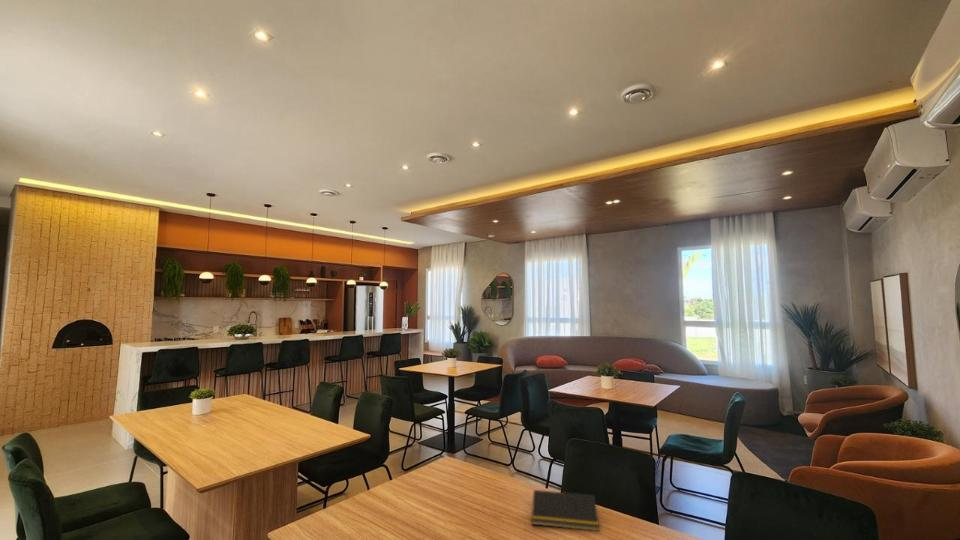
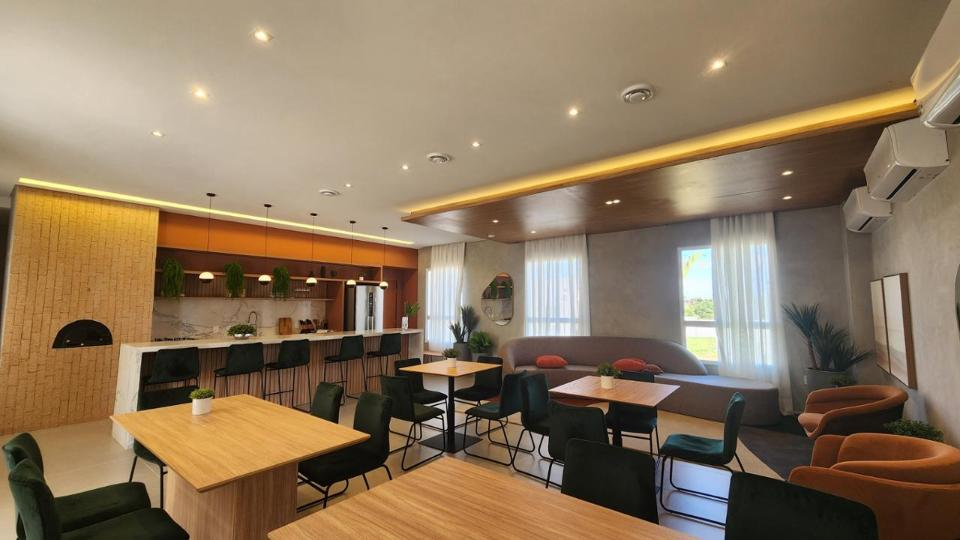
- notepad (564, 509)
